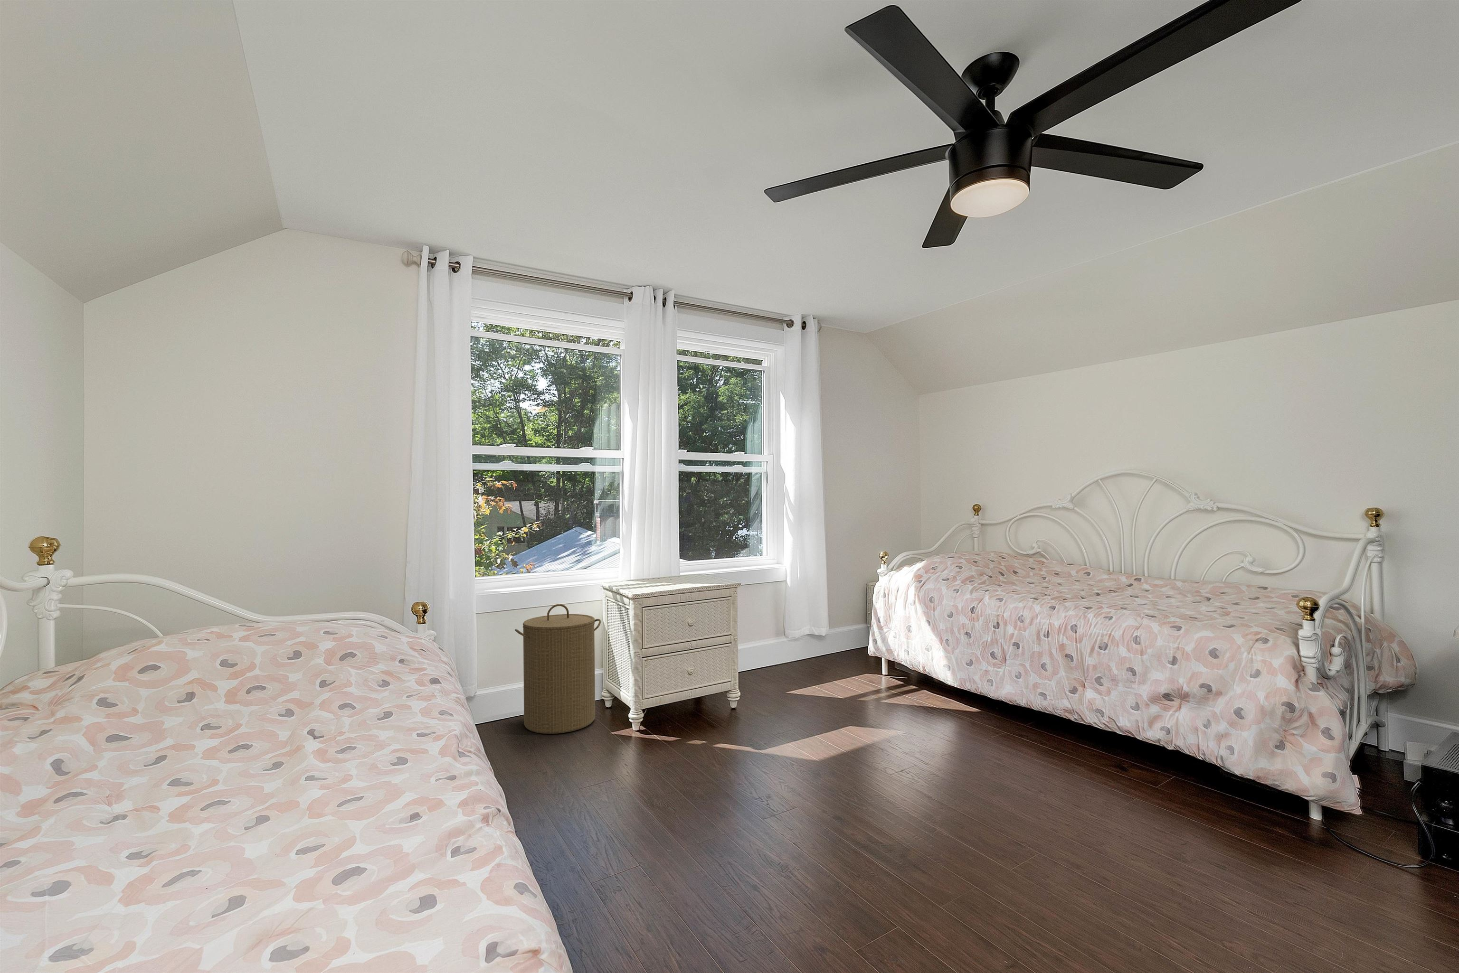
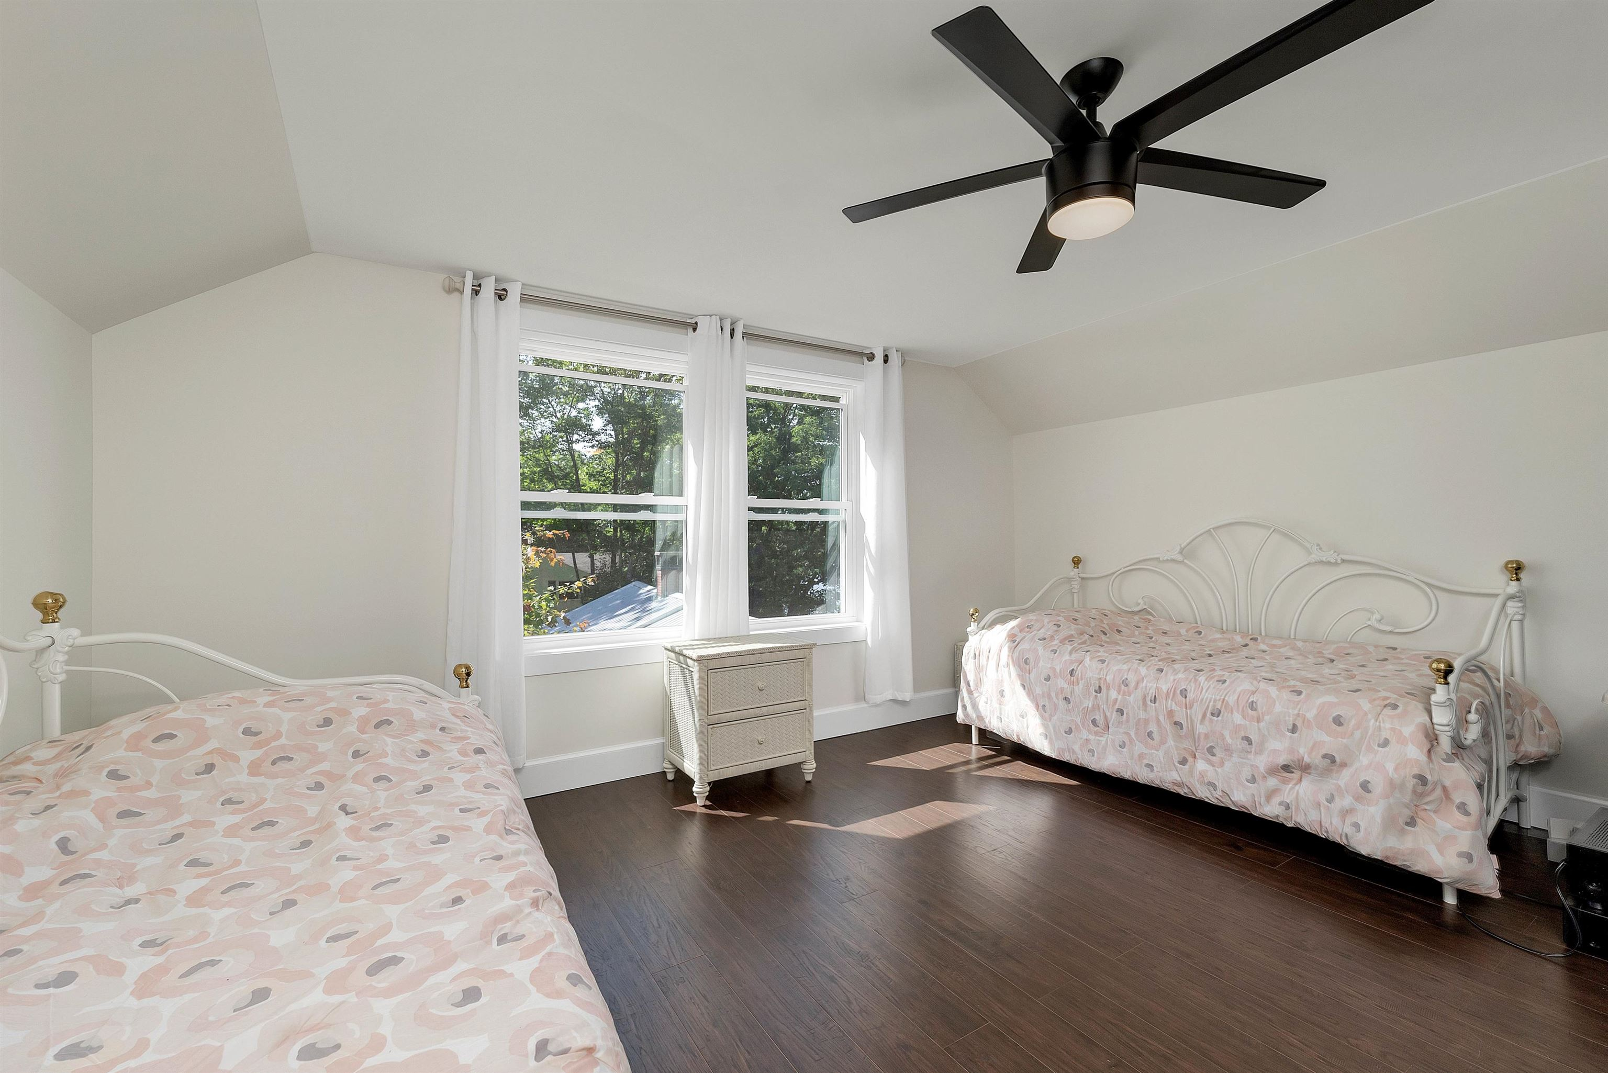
- laundry hamper (559, 662)
